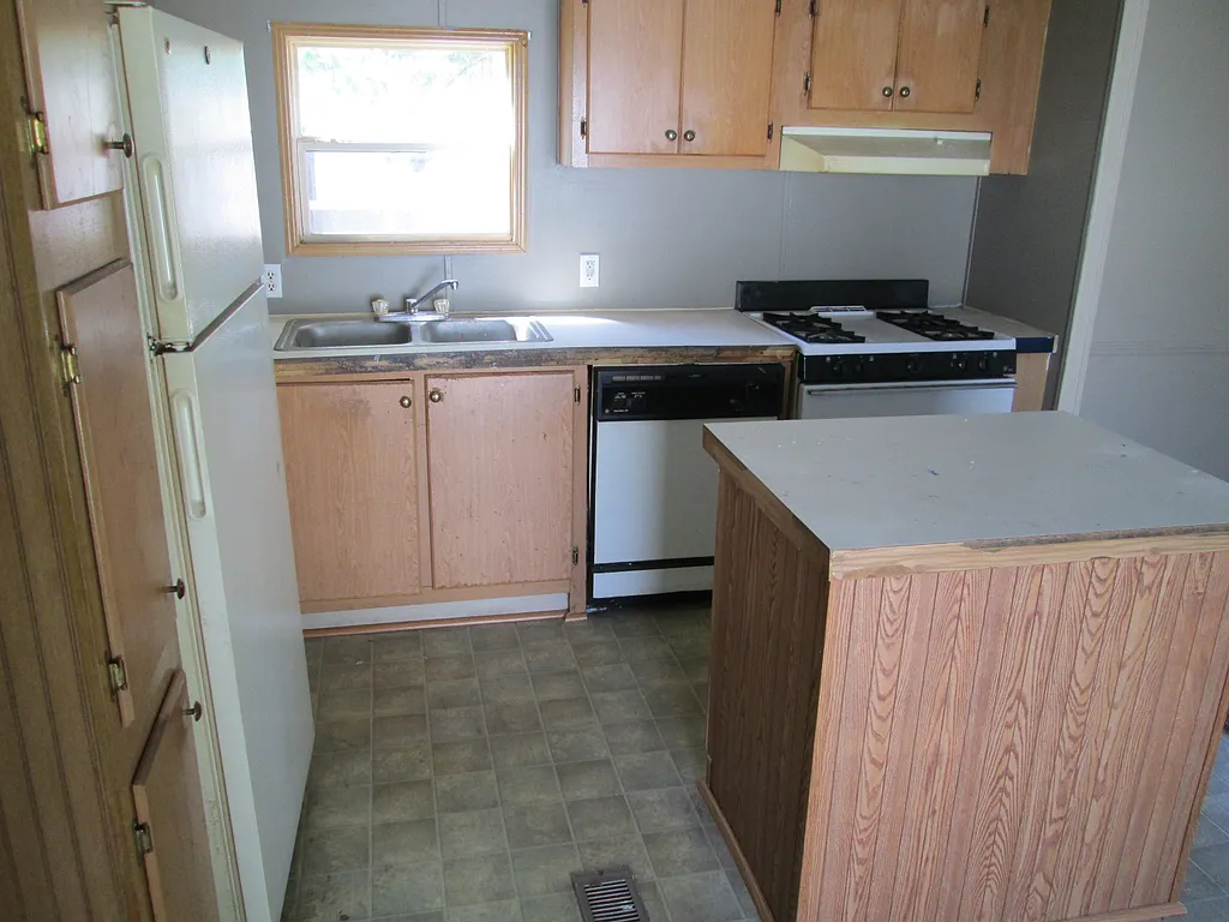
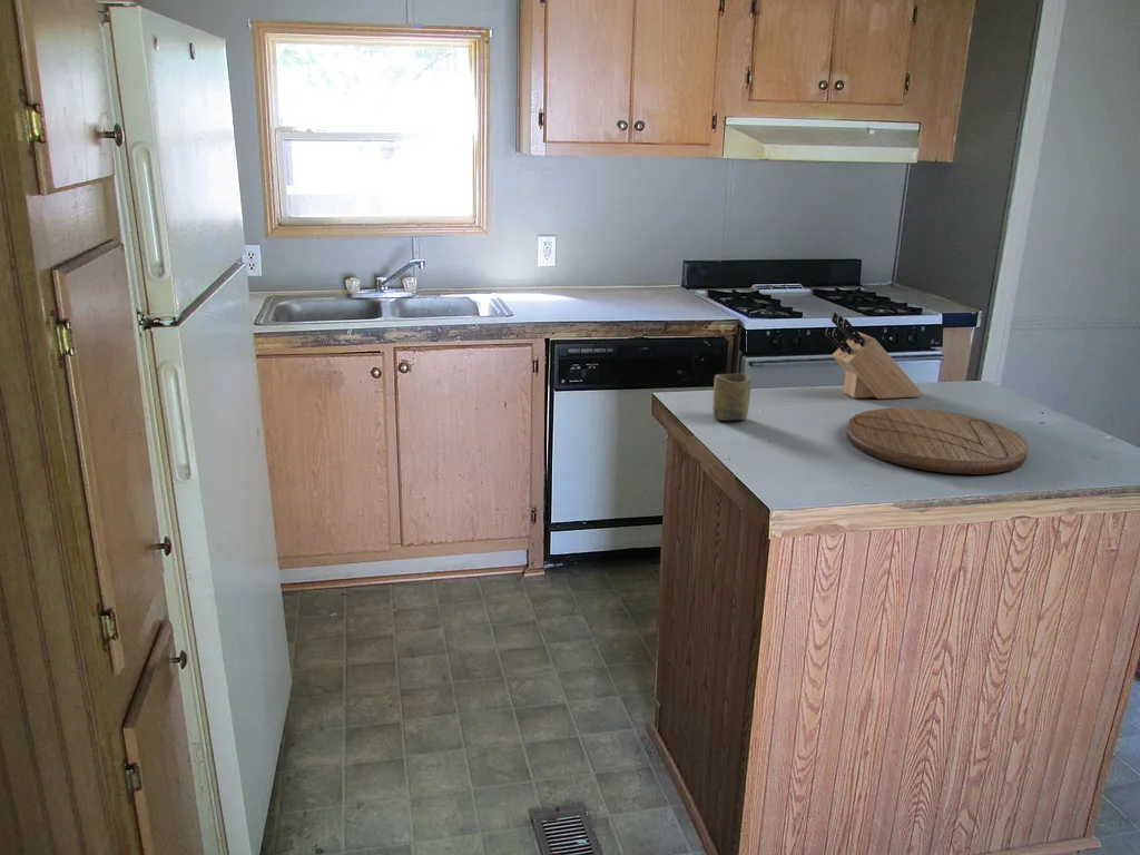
+ cup (731, 396)
+ cutting board (934, 438)
+ knife block (873, 354)
